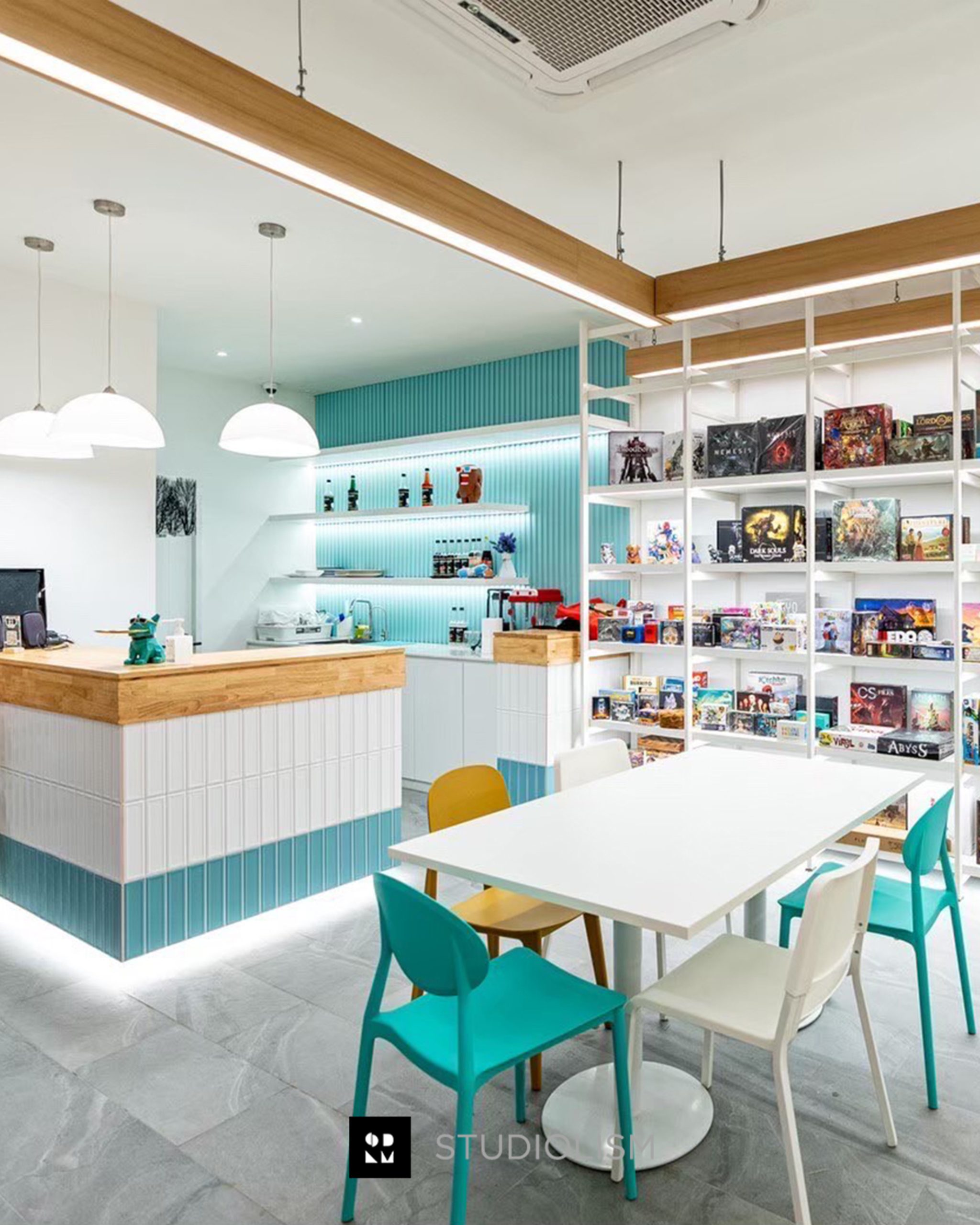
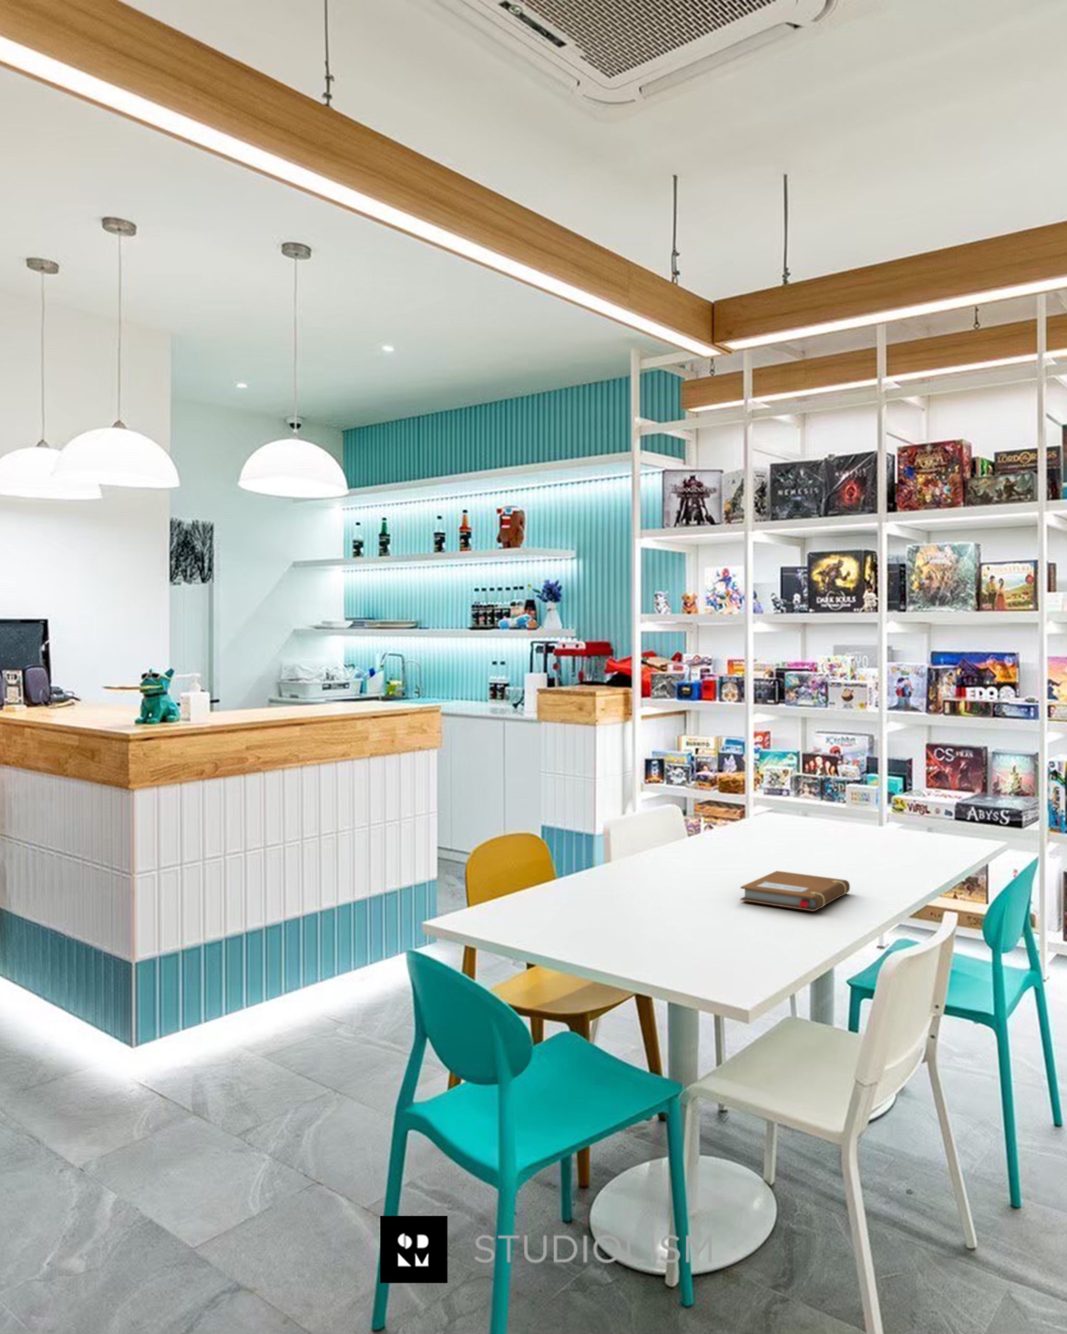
+ notebook (795, 891)
